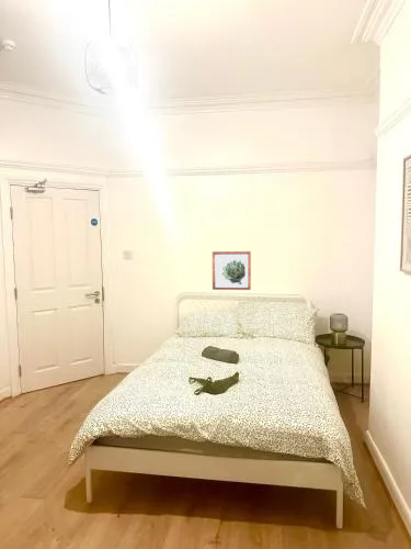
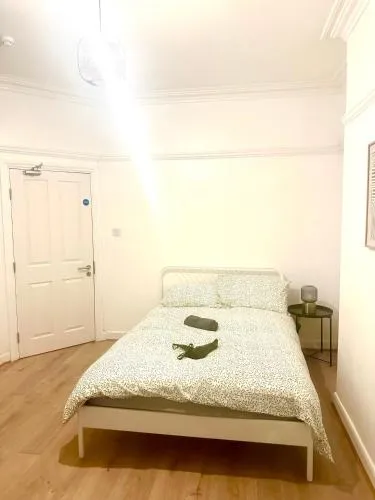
- wall art (231, 270)
